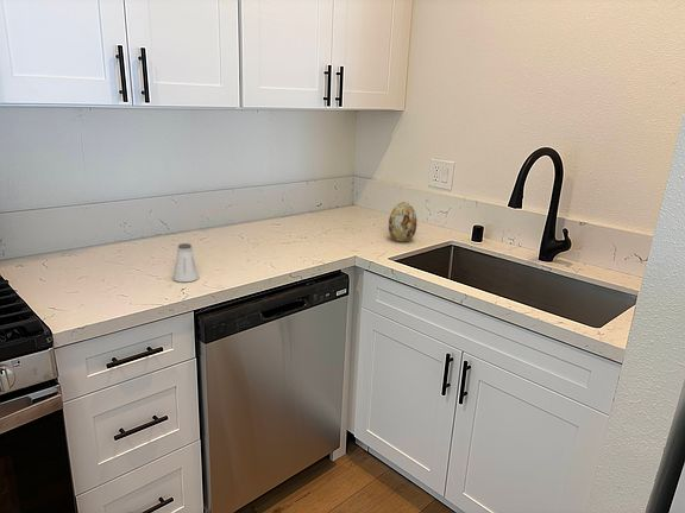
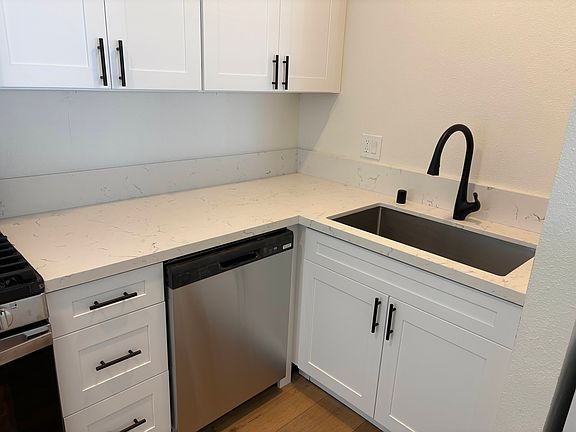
- saltshaker (184, 261)
- decorative egg (402, 221)
